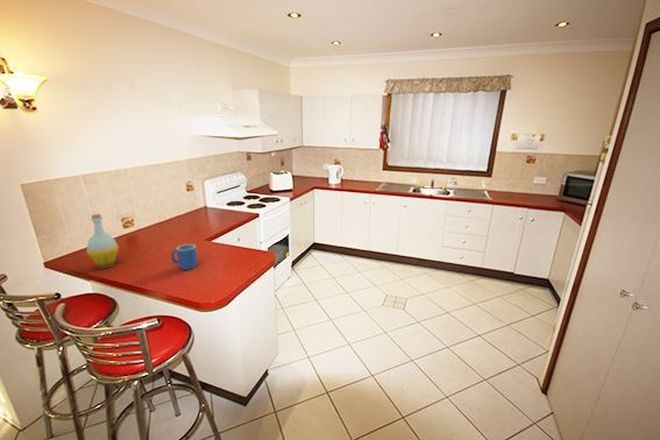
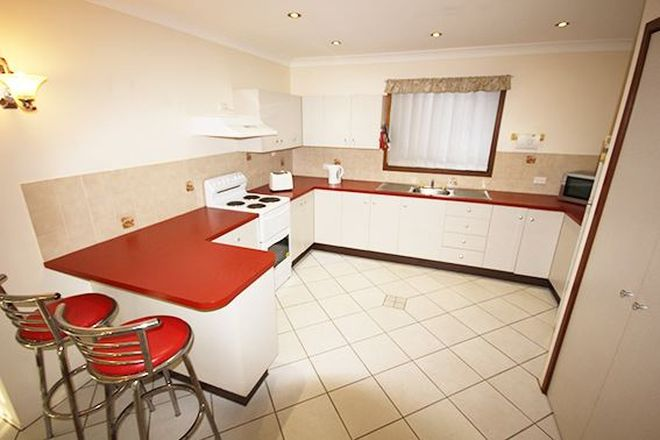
- bottle (101, 241)
- mug (185, 257)
